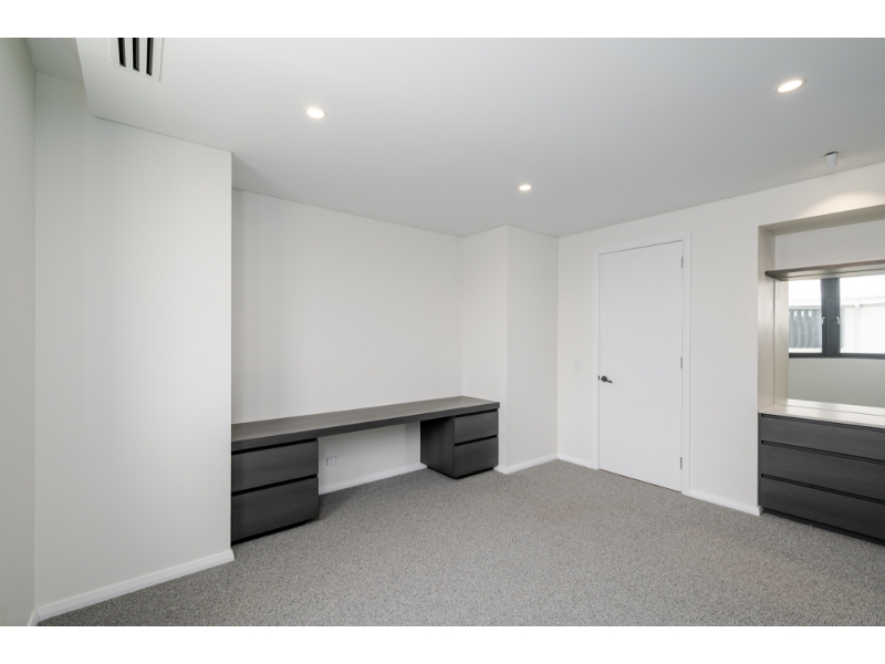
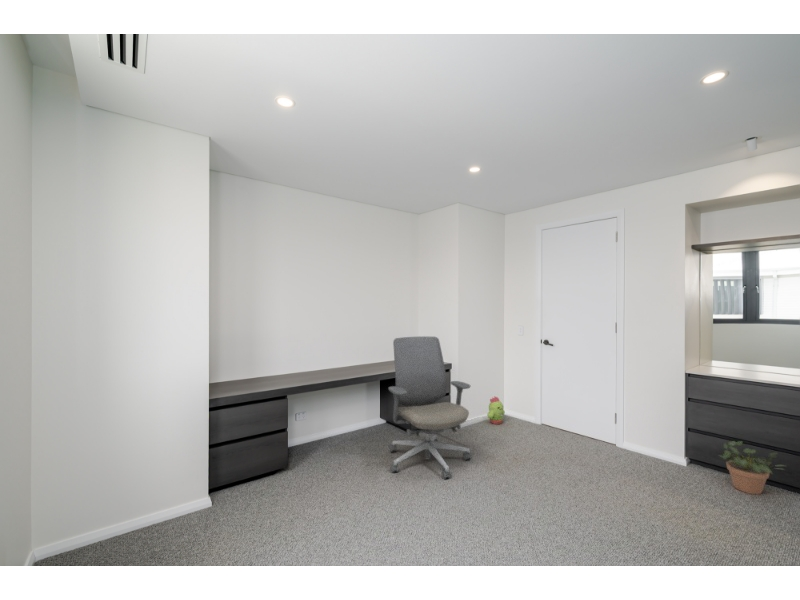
+ decorative plant (495, 409)
+ potted plant (752, 468)
+ office chair (428, 400)
